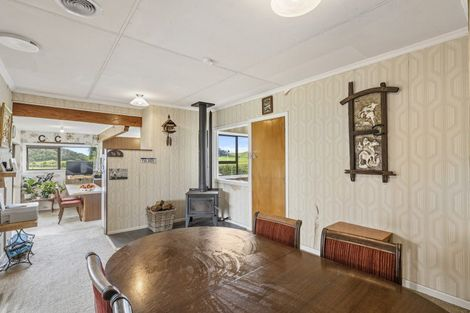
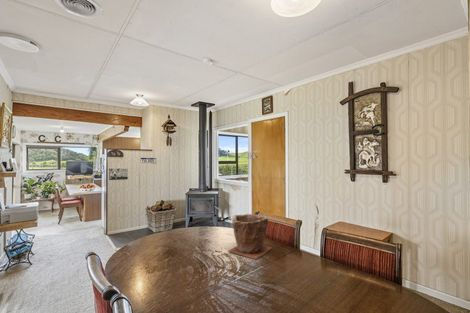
+ plant pot (250, 232)
